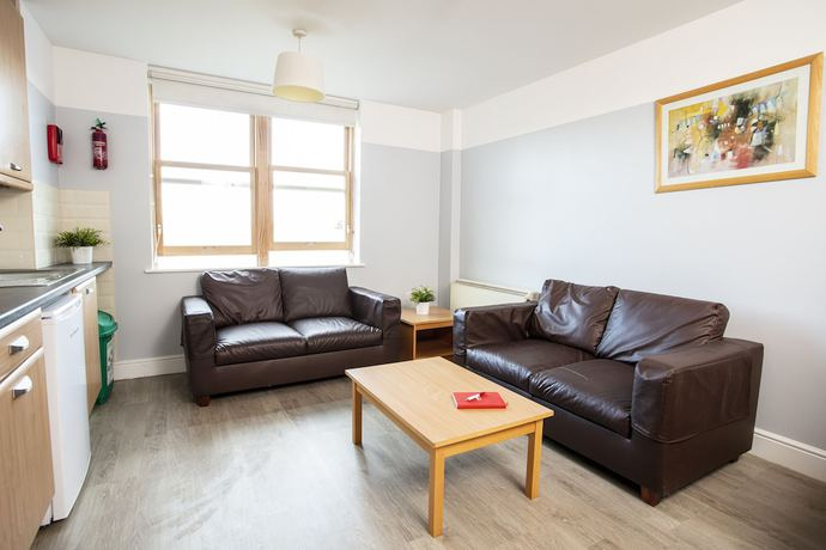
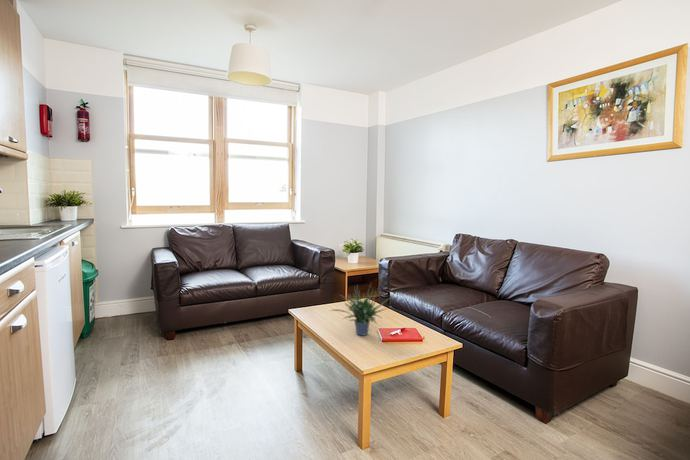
+ potted plant (363, 306)
